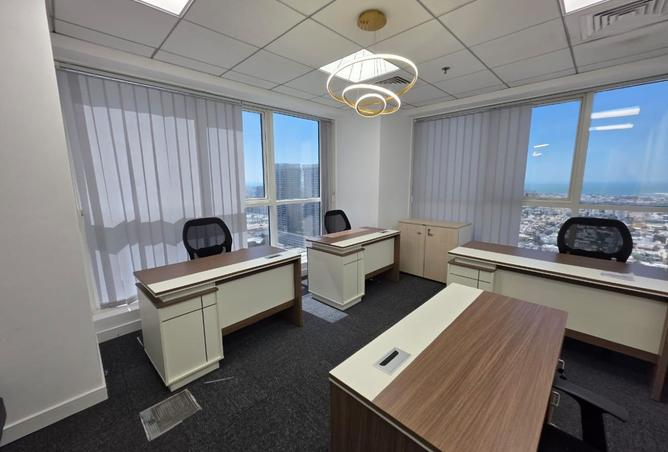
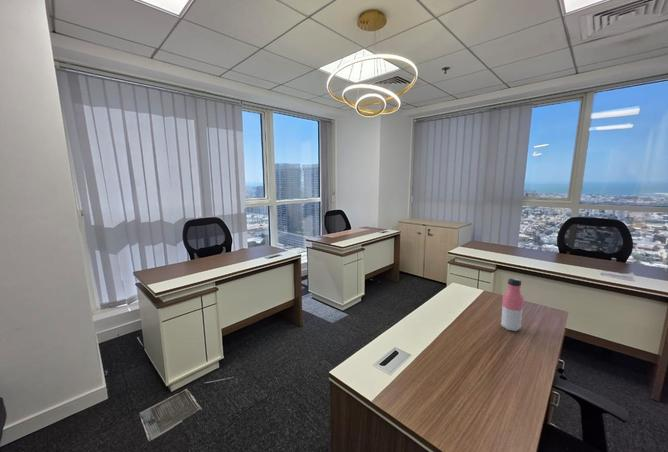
+ water bottle (512, 303)
